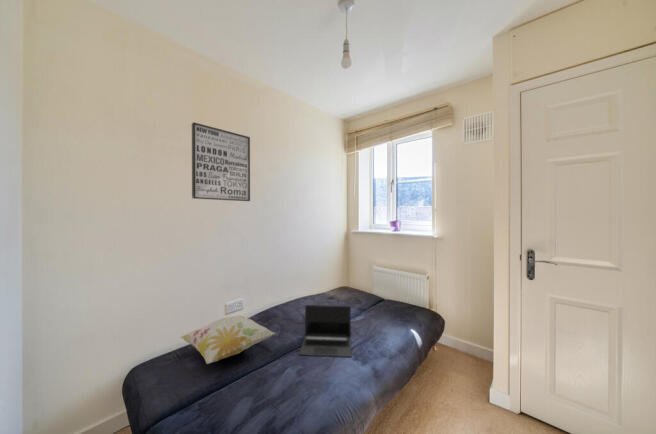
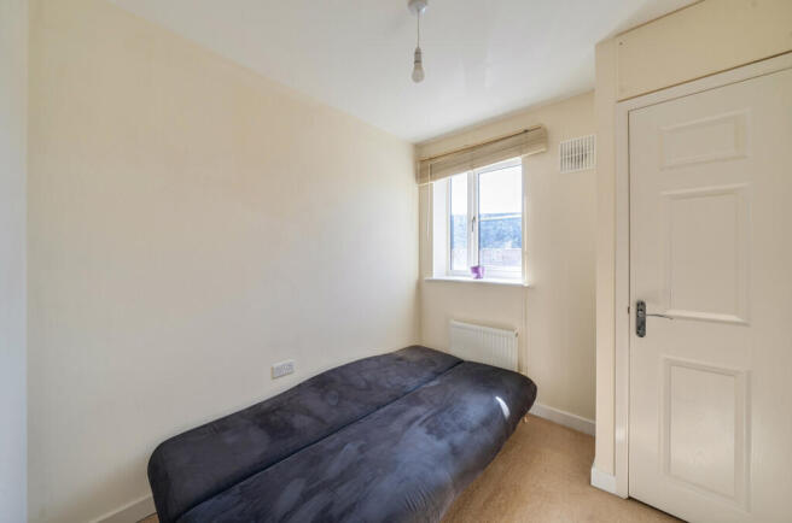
- wall art (223, 165)
- decorative pillow (228, 335)
- laptop (326, 329)
